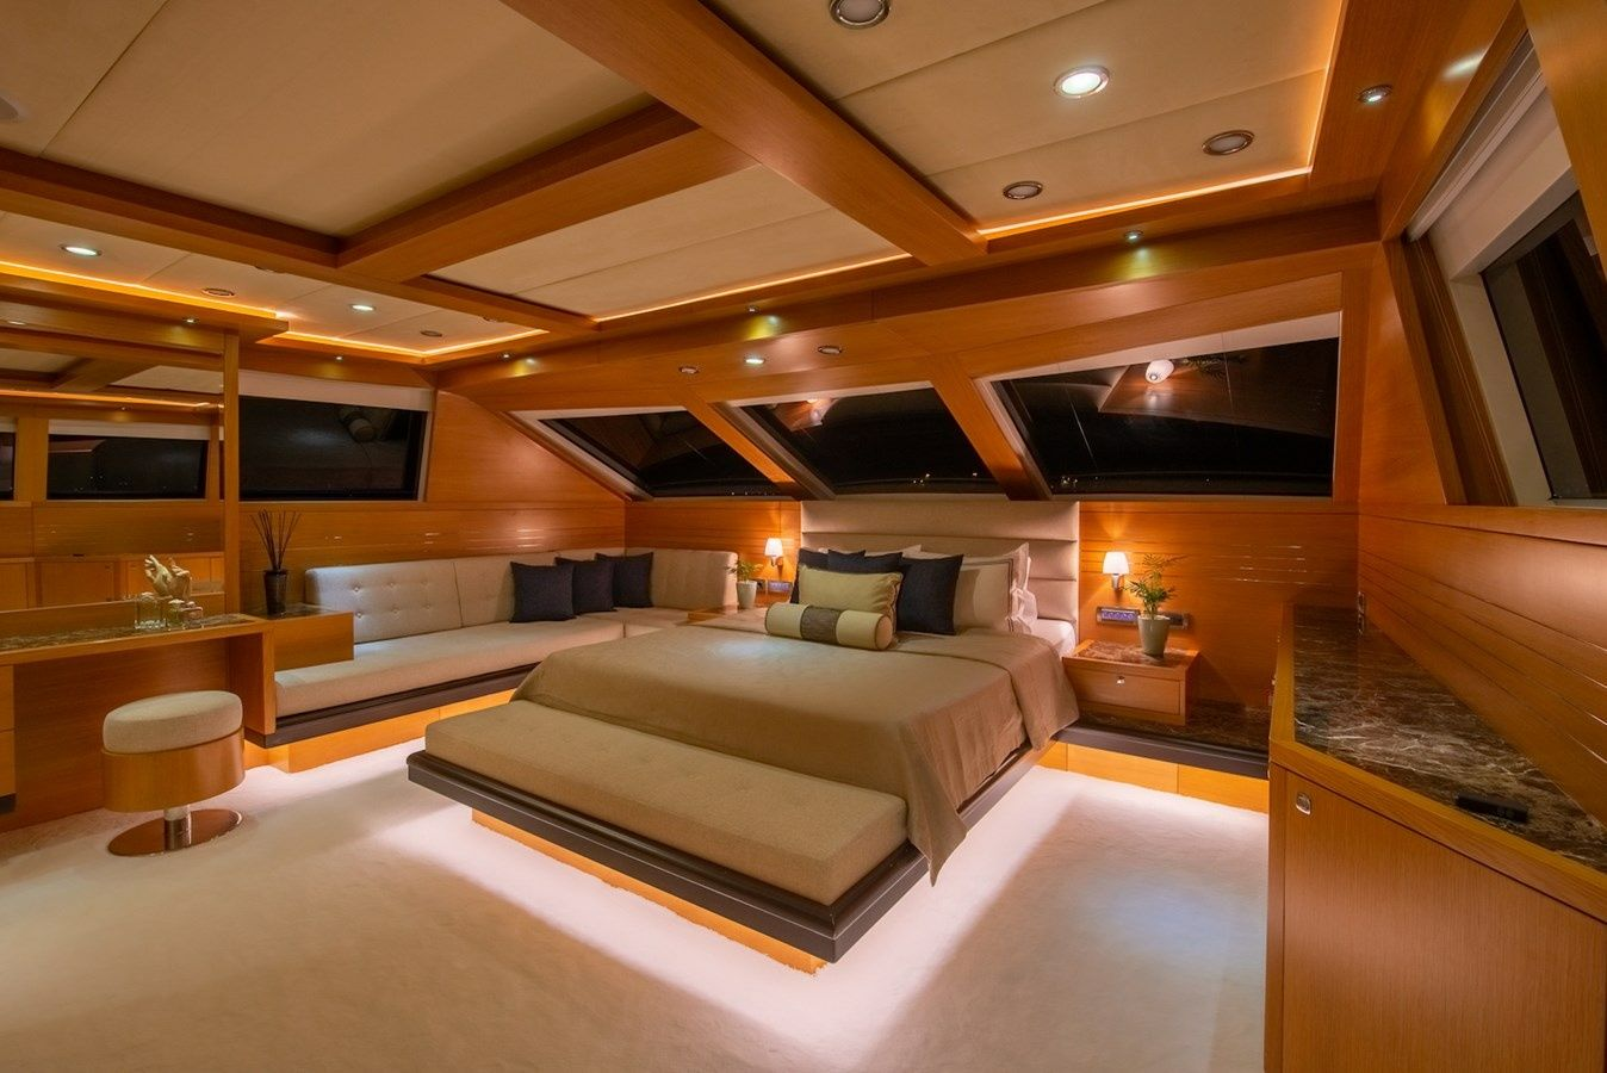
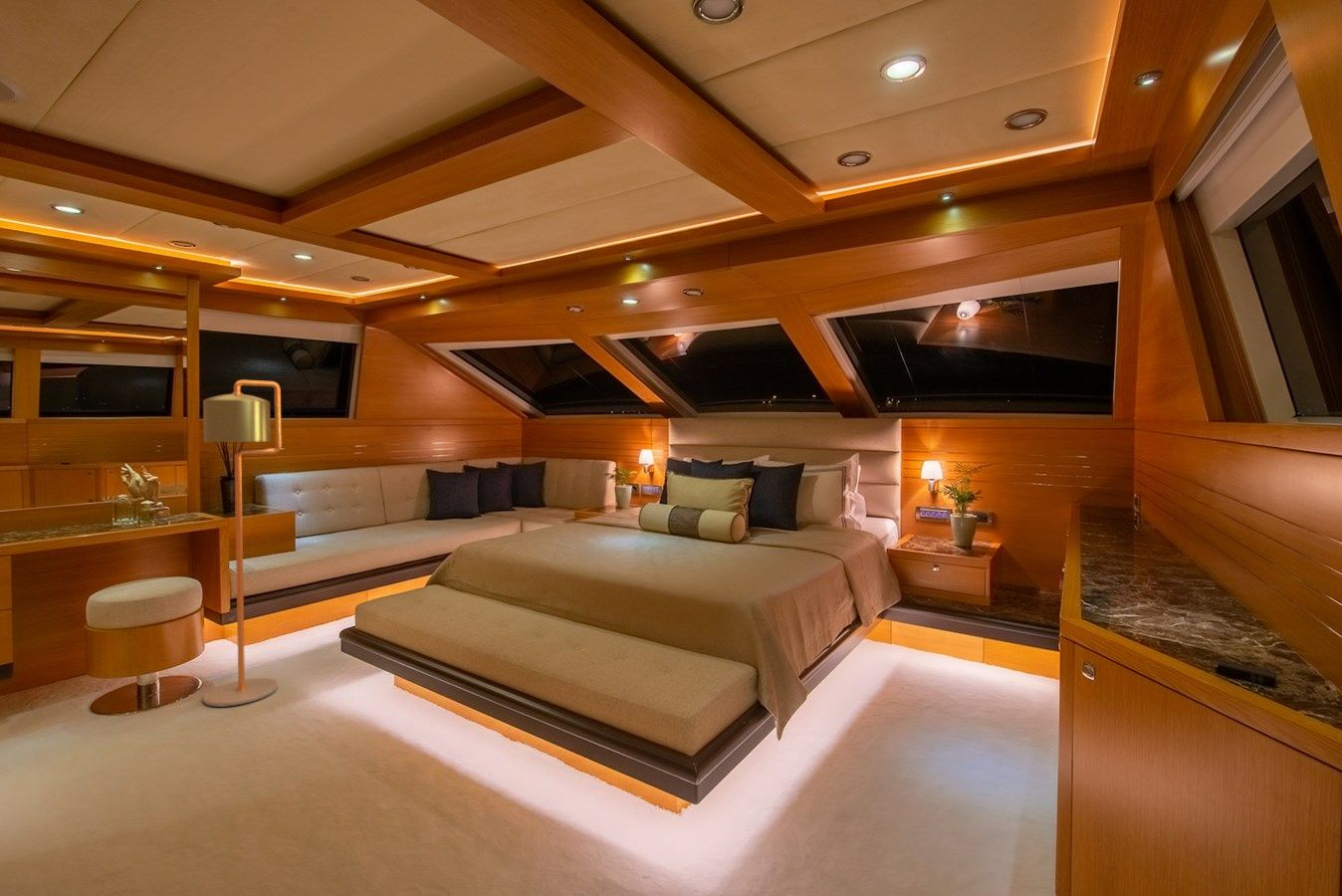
+ floor lamp (242, 537)
